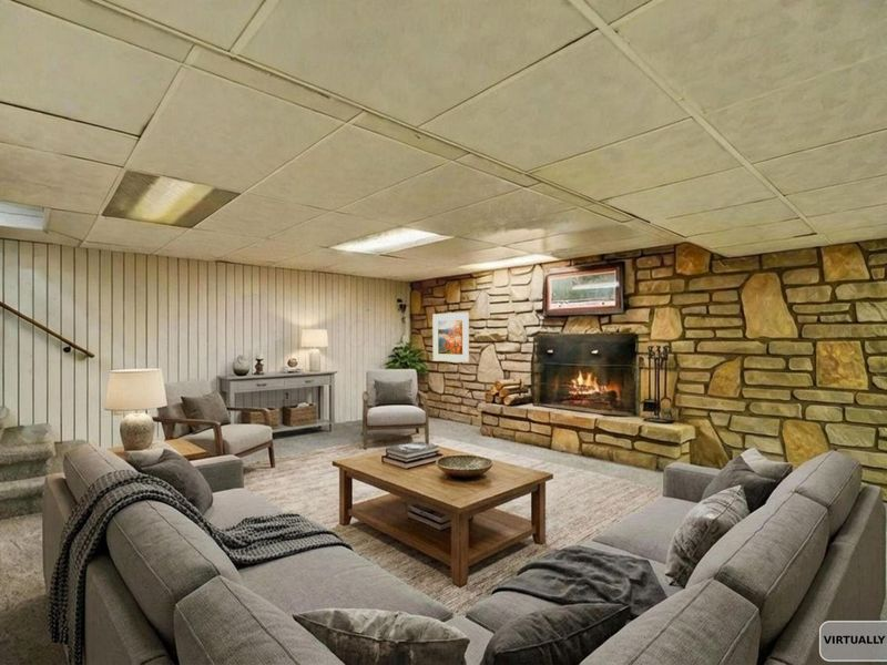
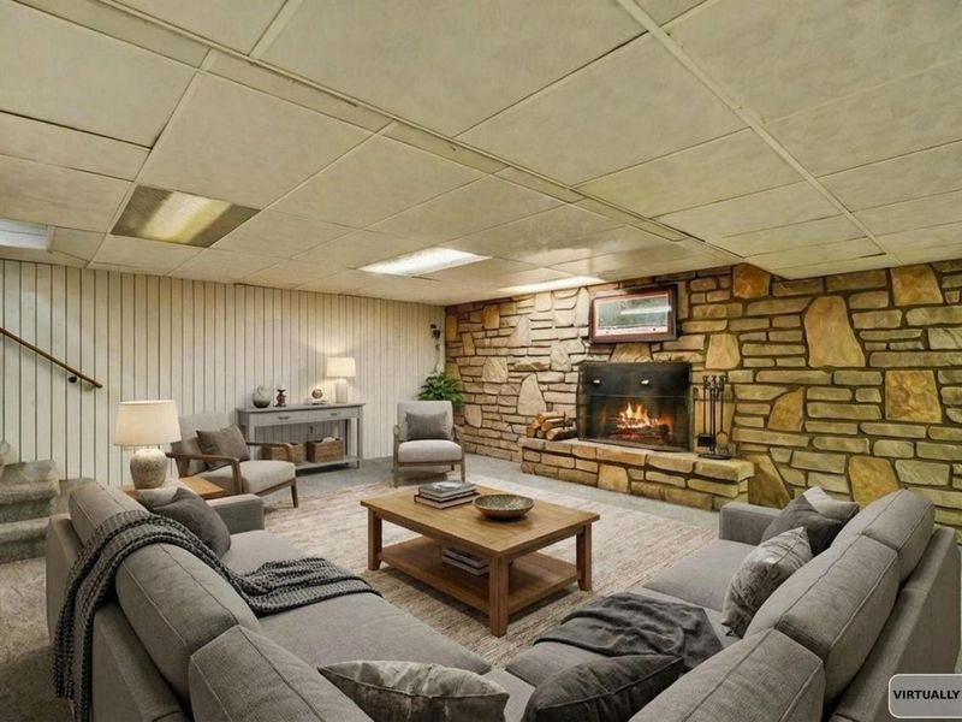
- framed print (450, 337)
